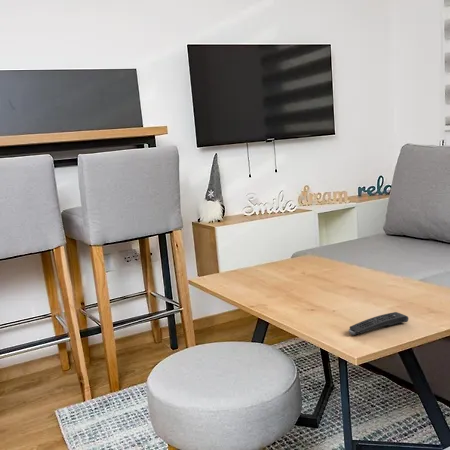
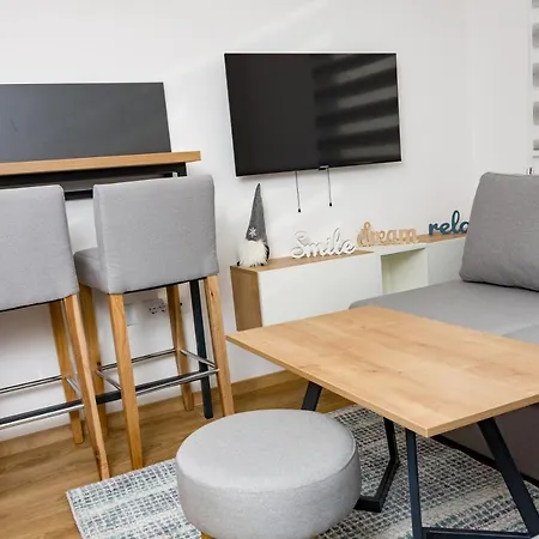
- remote control (377, 323)
